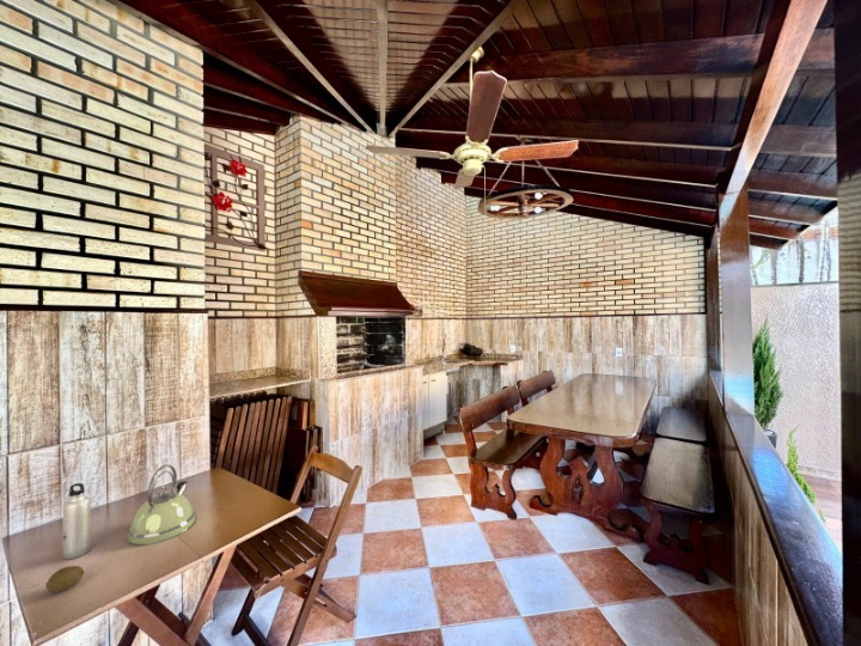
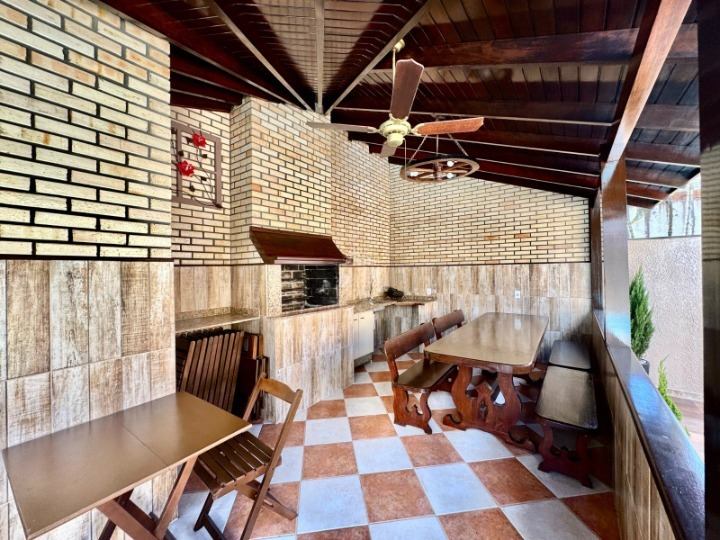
- water bottle (77, 518)
- fruit (65, 578)
- kettle (165, 495)
